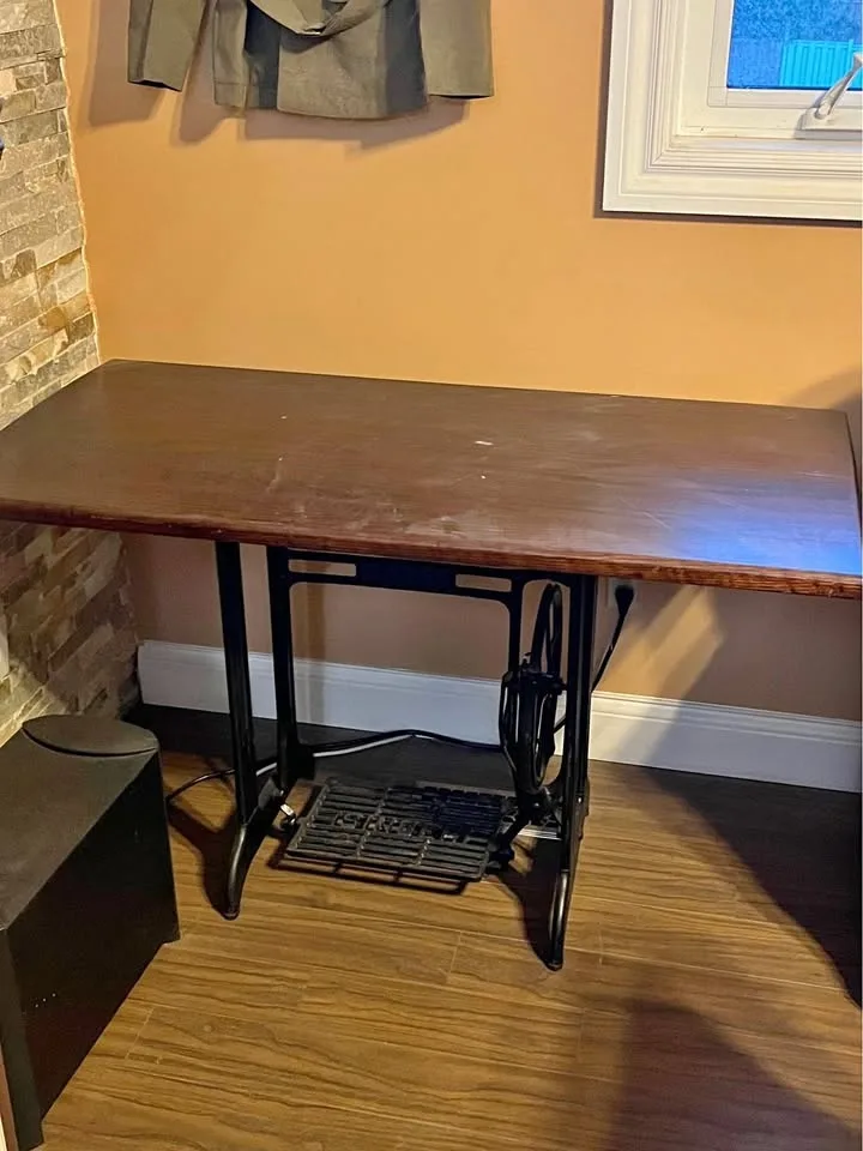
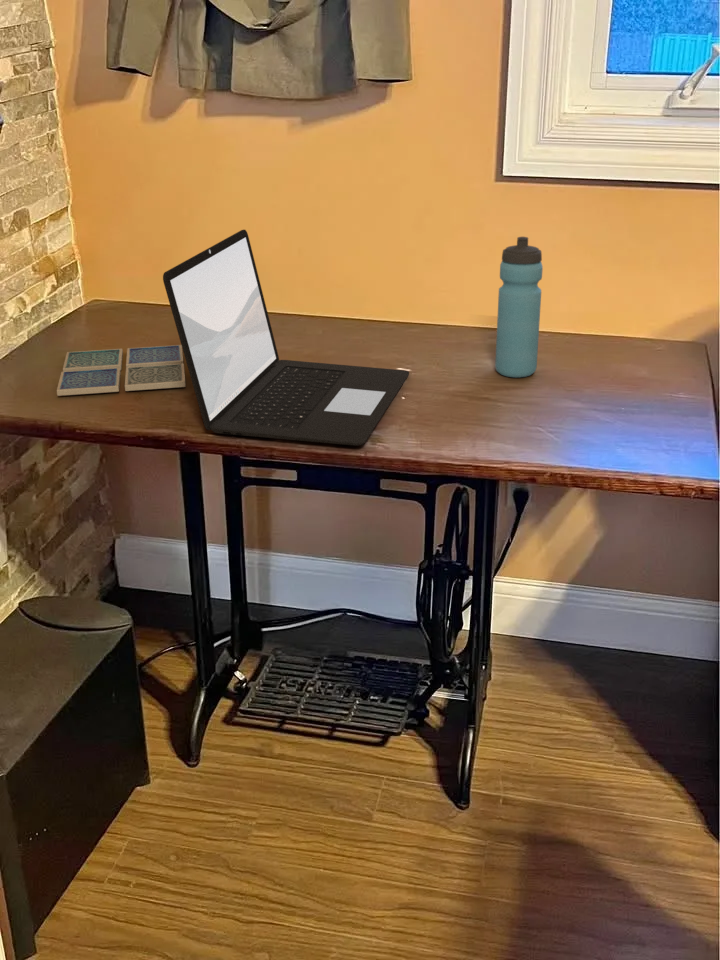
+ laptop (273, 336)
+ water bottle (519, 306)
+ drink coaster (121, 368)
